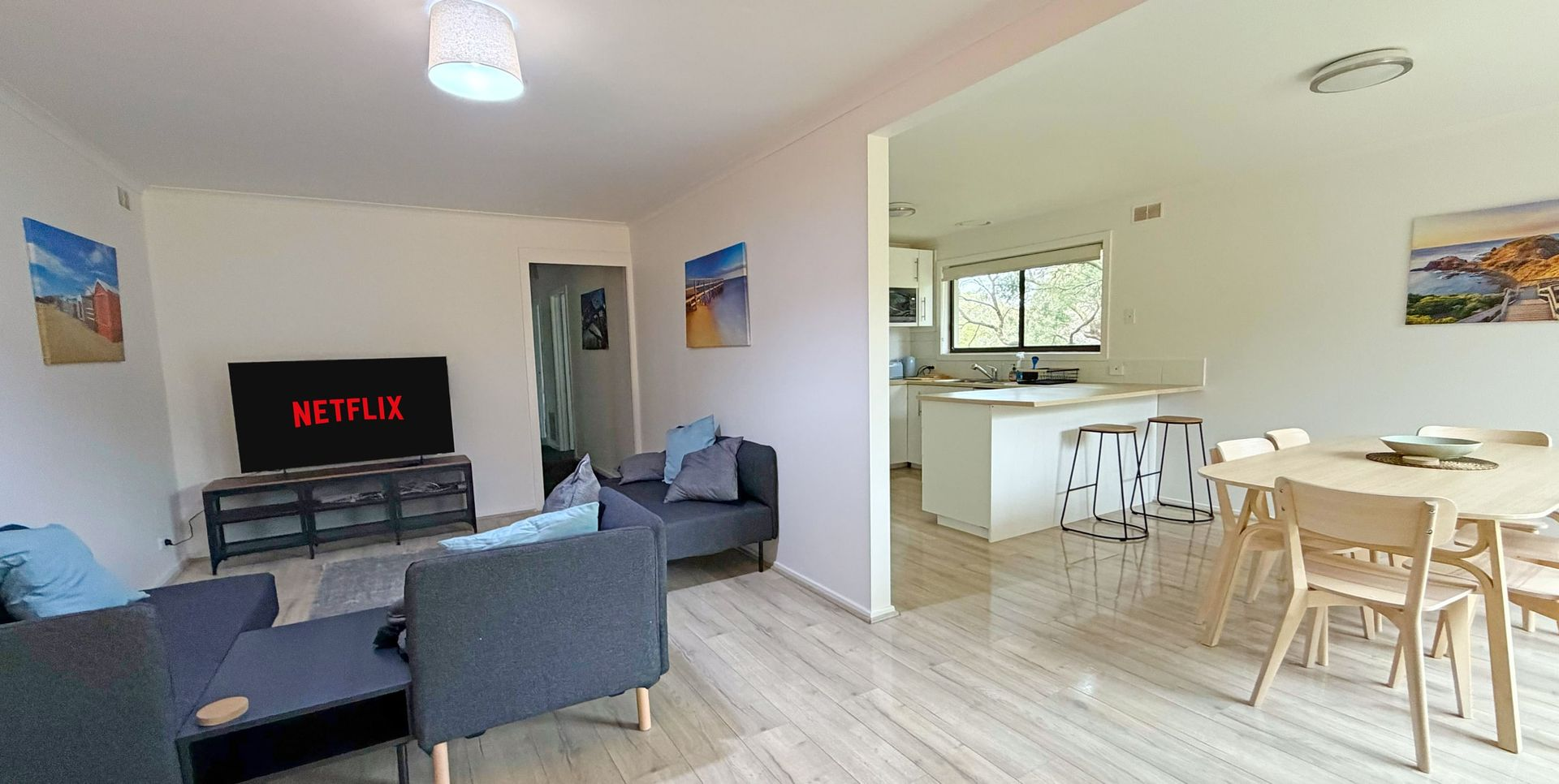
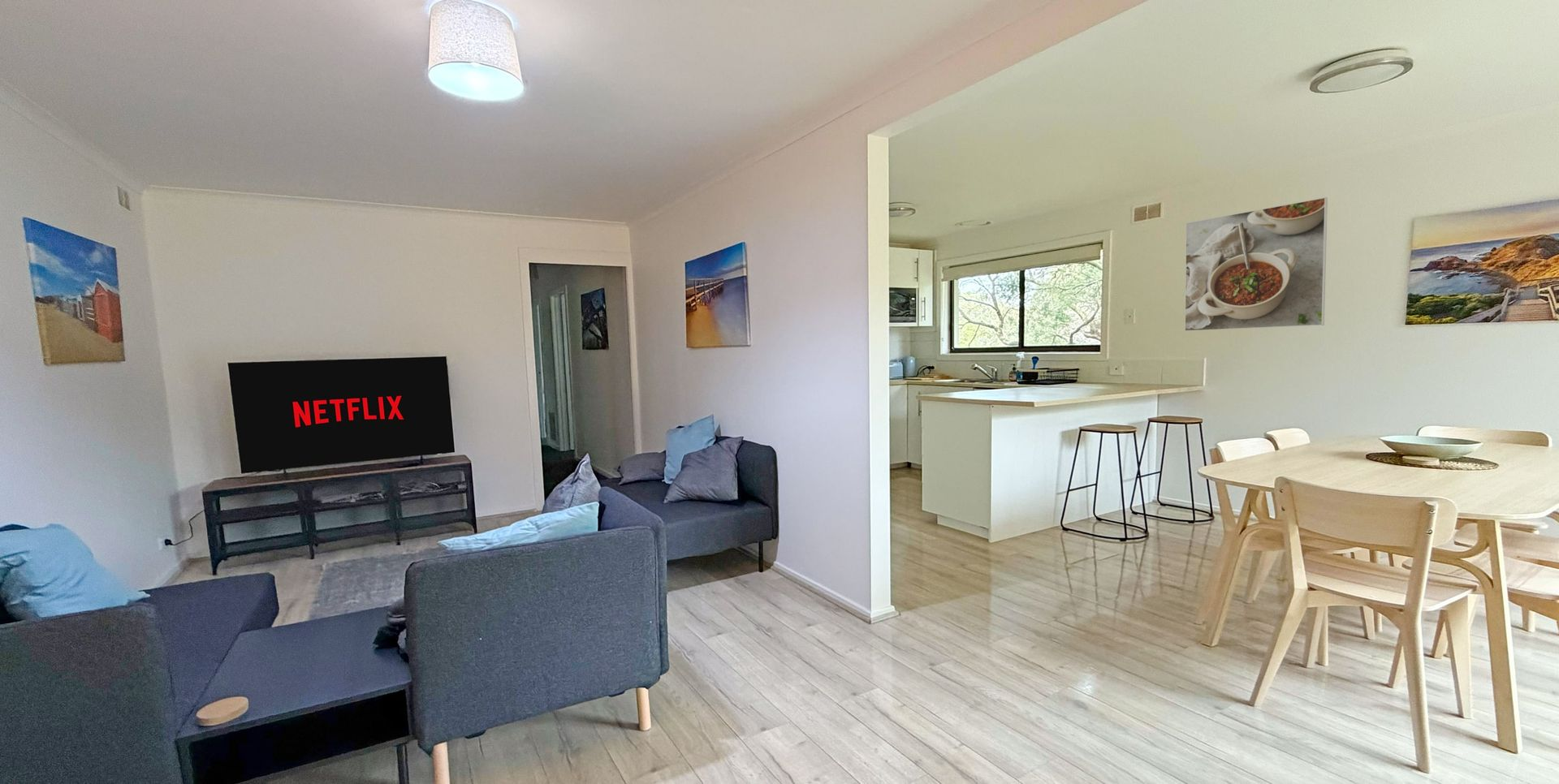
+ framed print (1250, 269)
